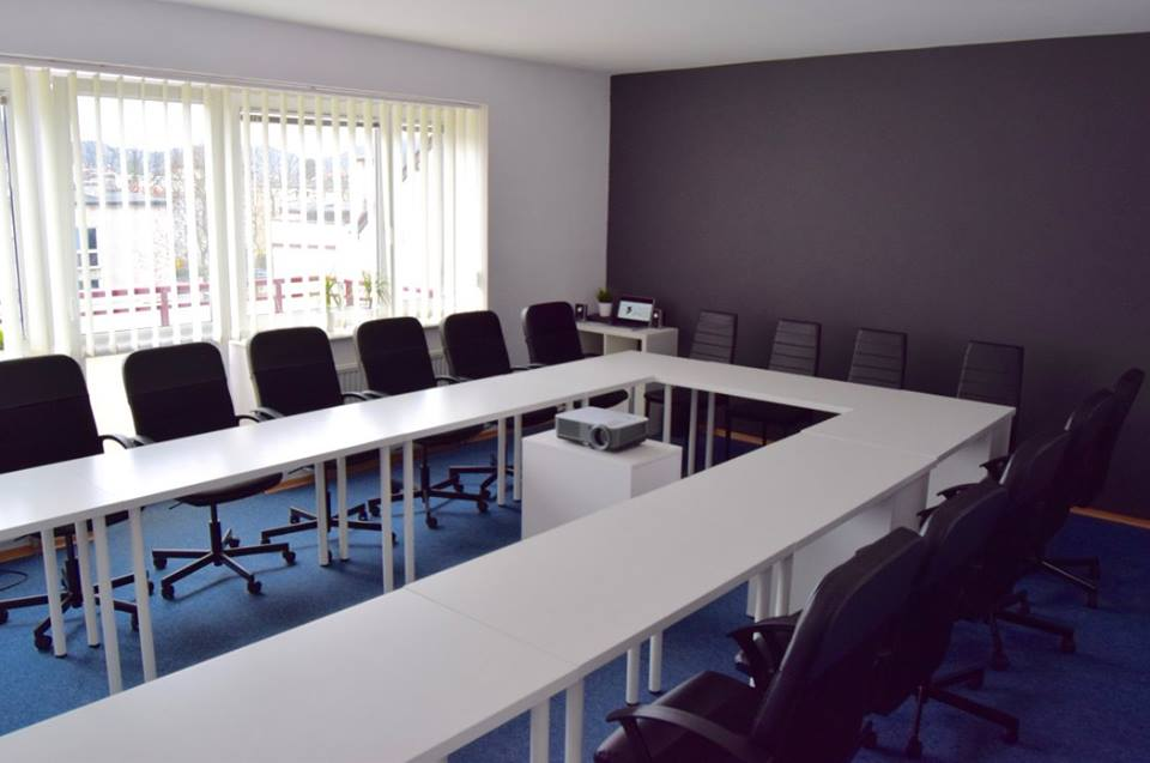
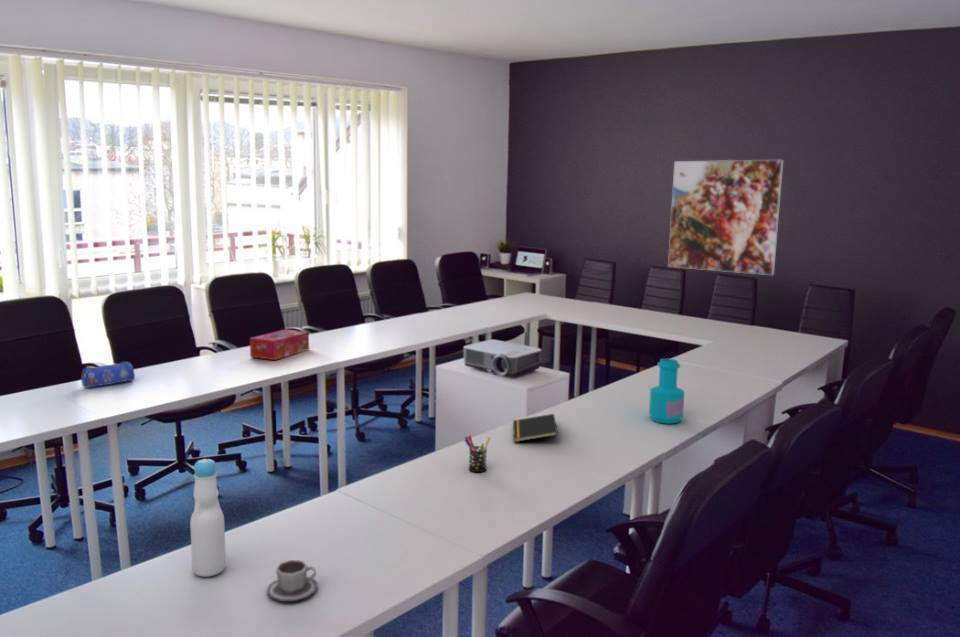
+ tissue box (280, 344)
+ notepad (534, 427)
+ cup (292, 578)
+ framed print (722, 216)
+ pencil case (107, 373)
+ bottle (667, 390)
+ bottle (207, 515)
+ pen holder (477, 452)
